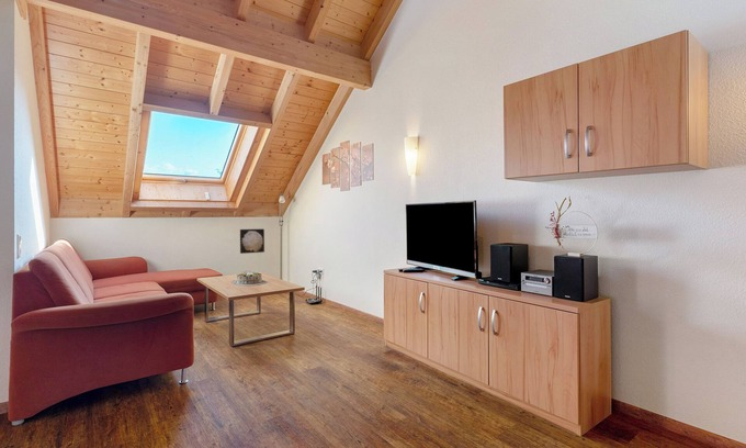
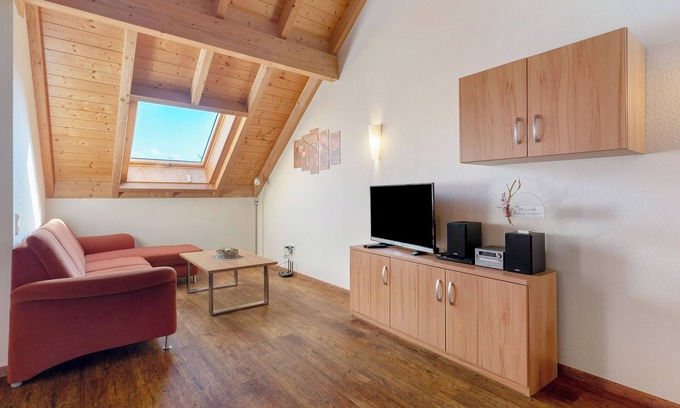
- wall art (252, 240)
